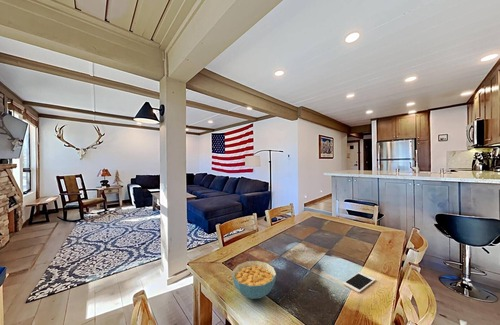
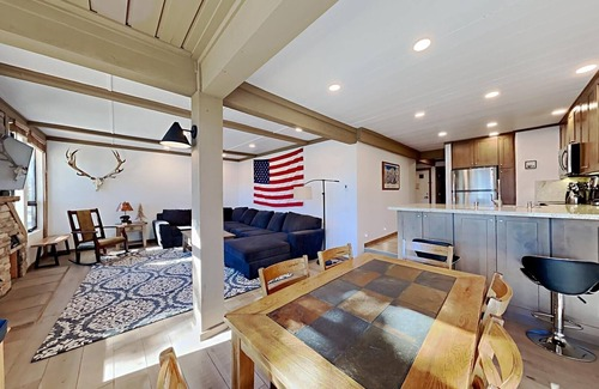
- cereal bowl (254, 282)
- cell phone (359, 281)
